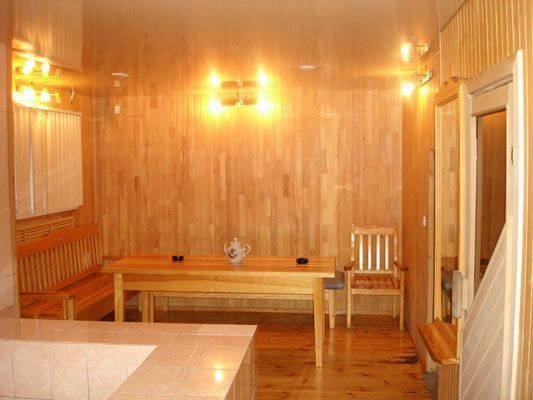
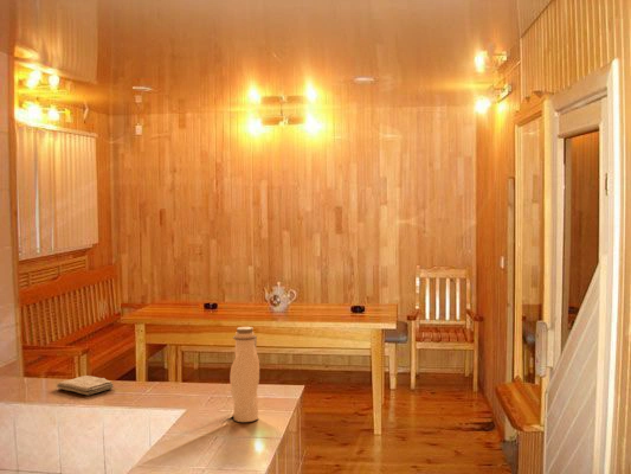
+ washcloth (85, 384)
+ water bottle (245, 372)
